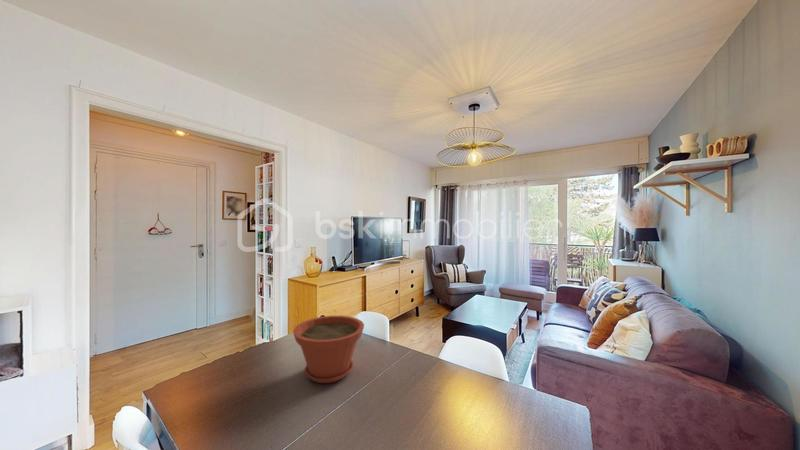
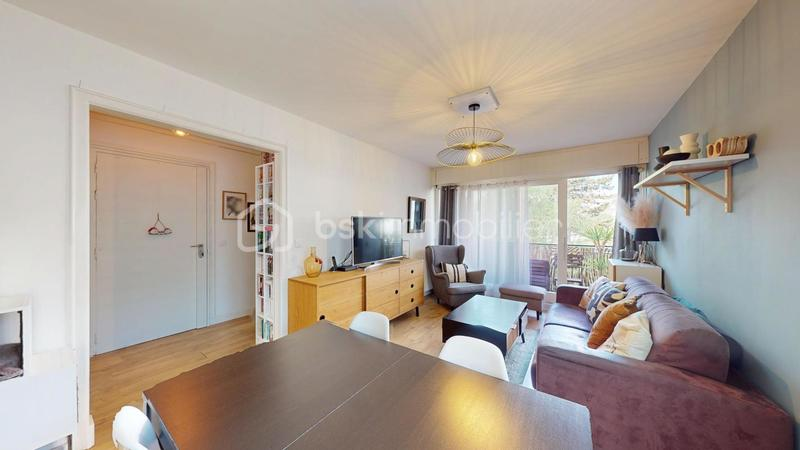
- plant pot (329, 349)
